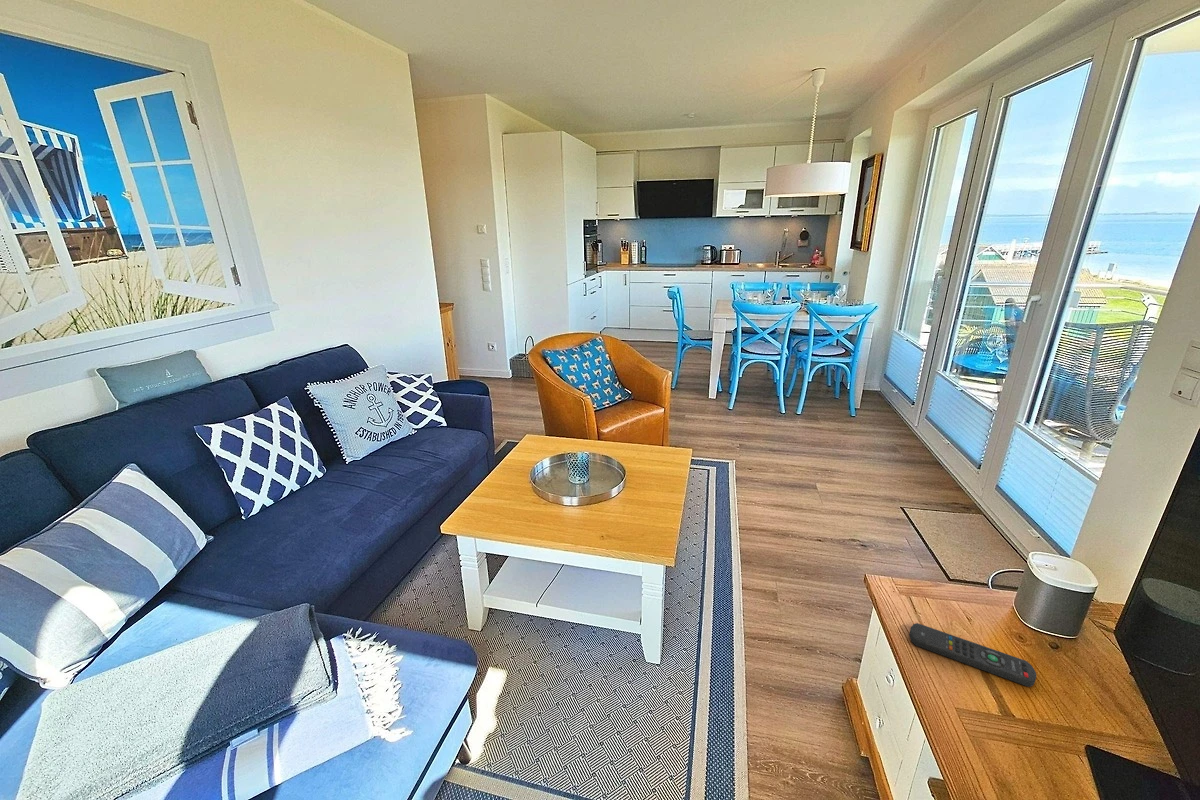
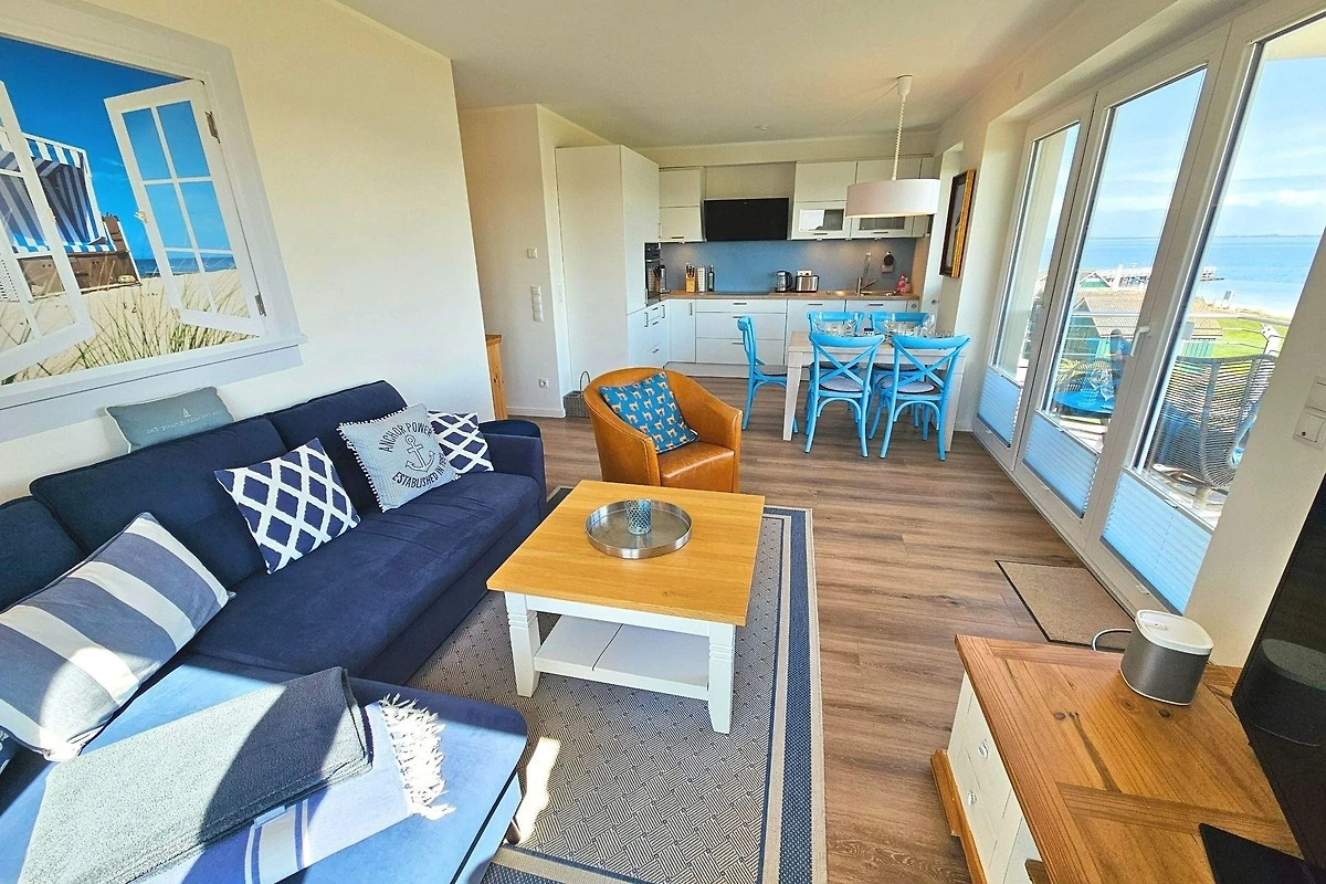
- remote control (969, 652)
